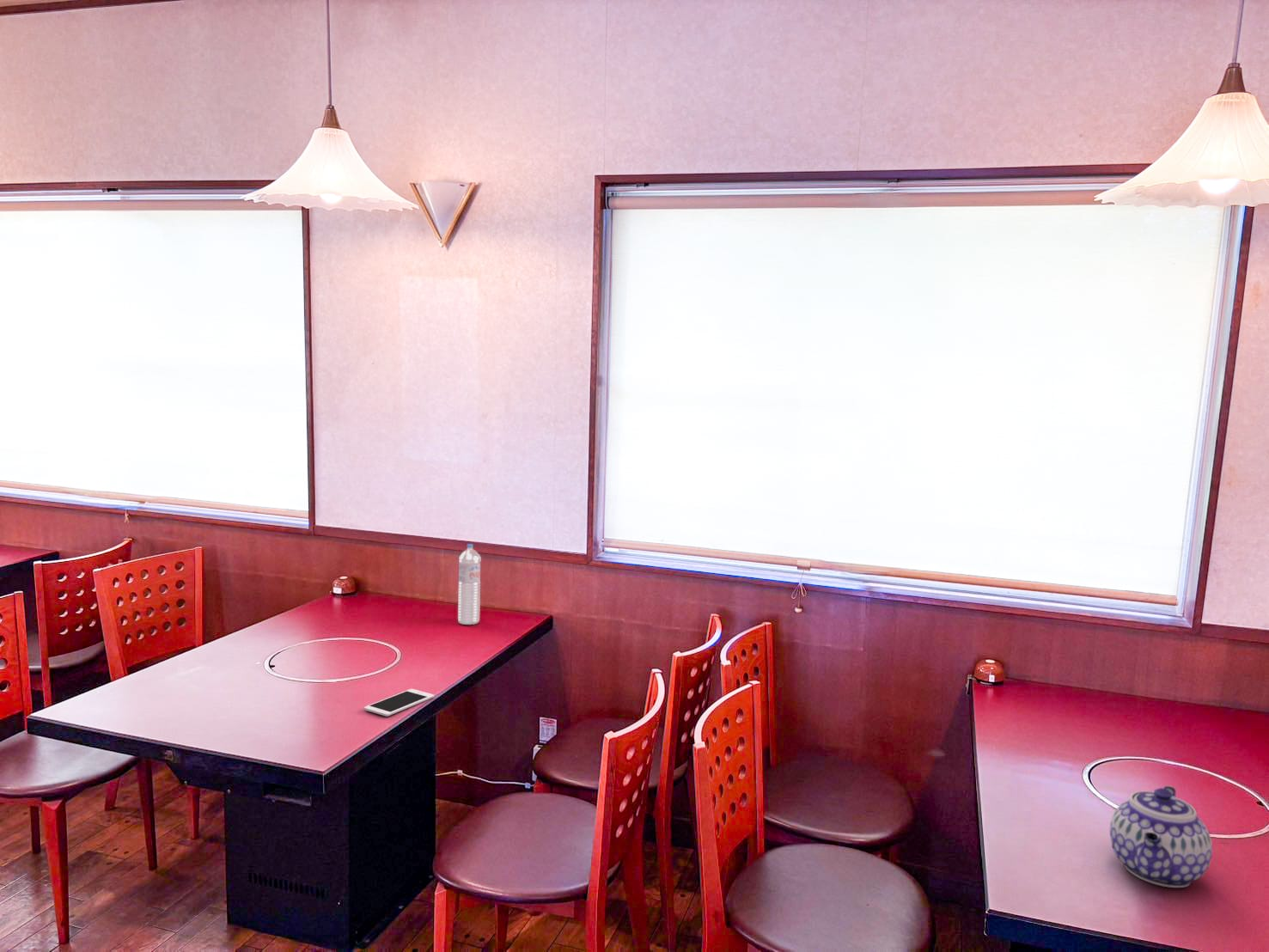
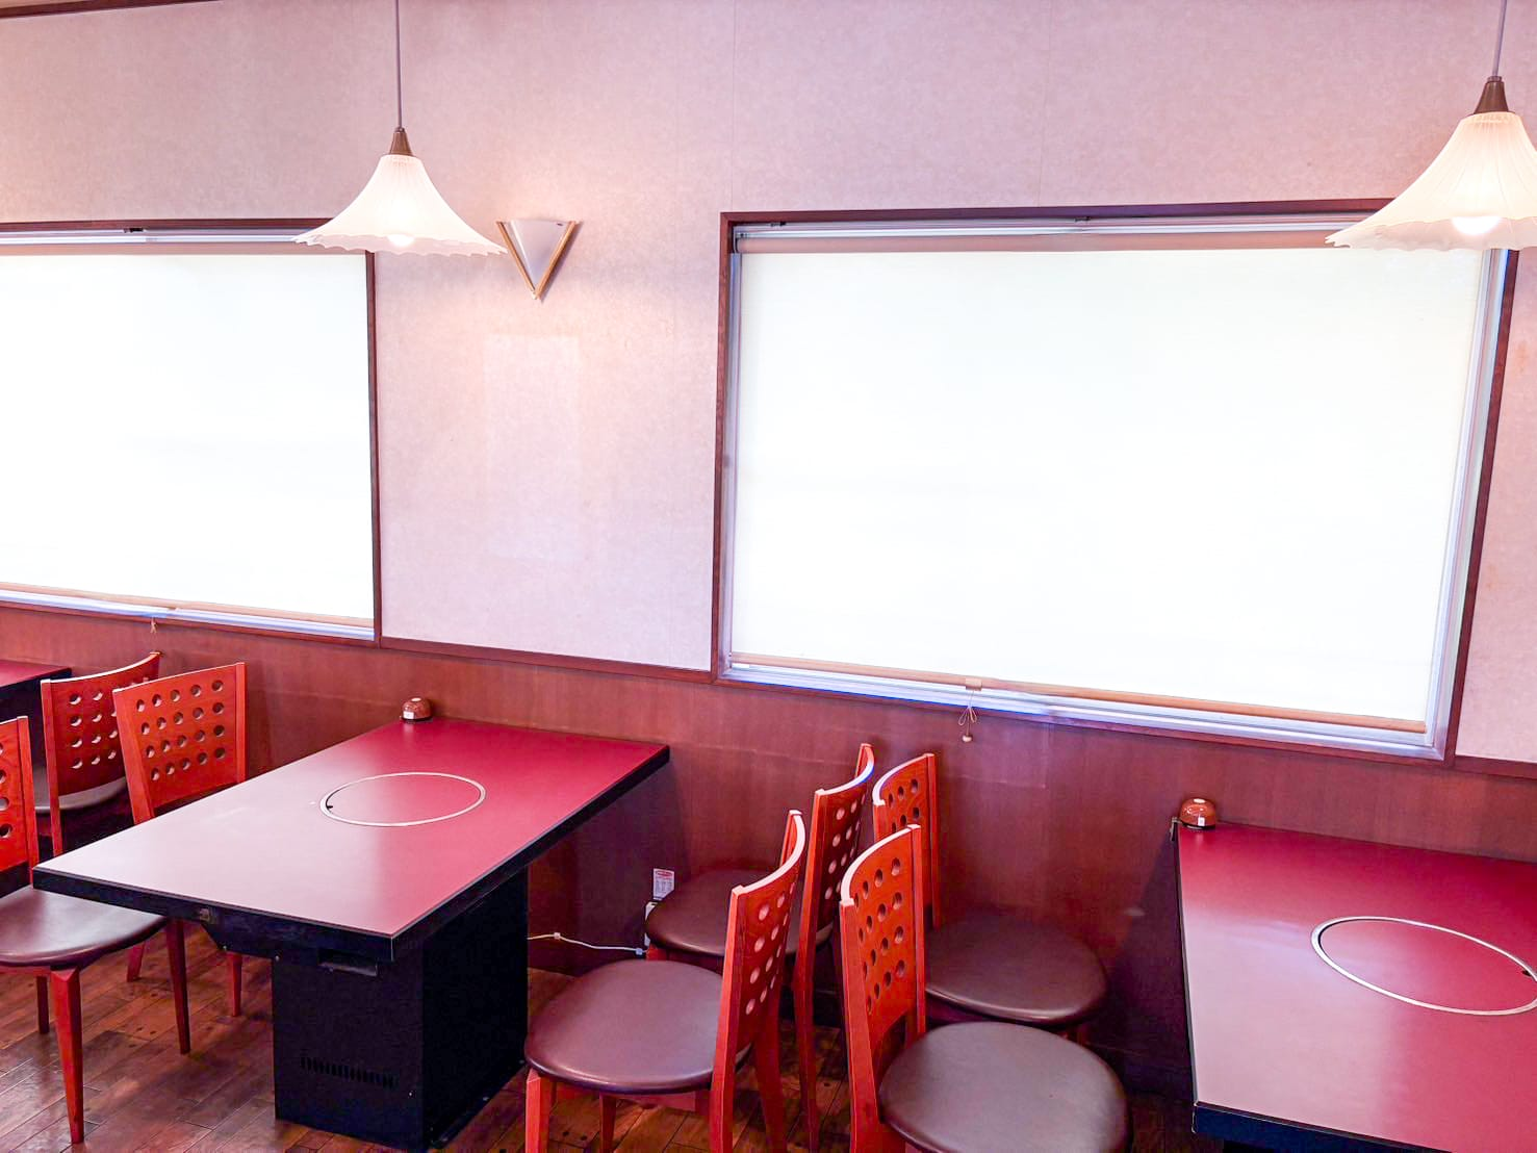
- teapot (1160, 831)
- water bottle (469, 583)
- cell phone (400, 702)
